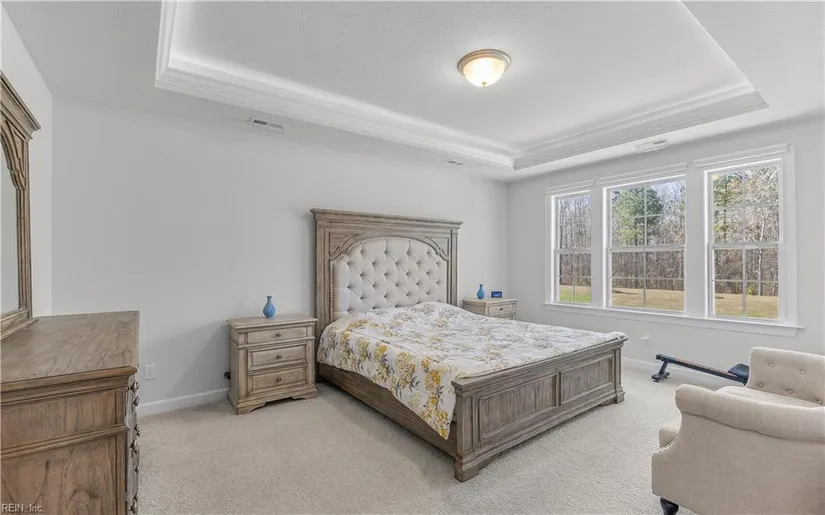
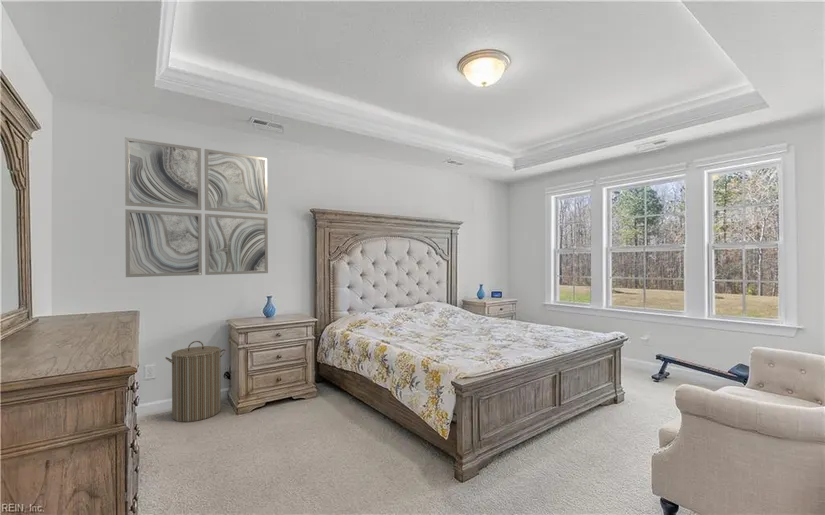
+ laundry hamper (196, 377)
+ wall art (200, 213)
